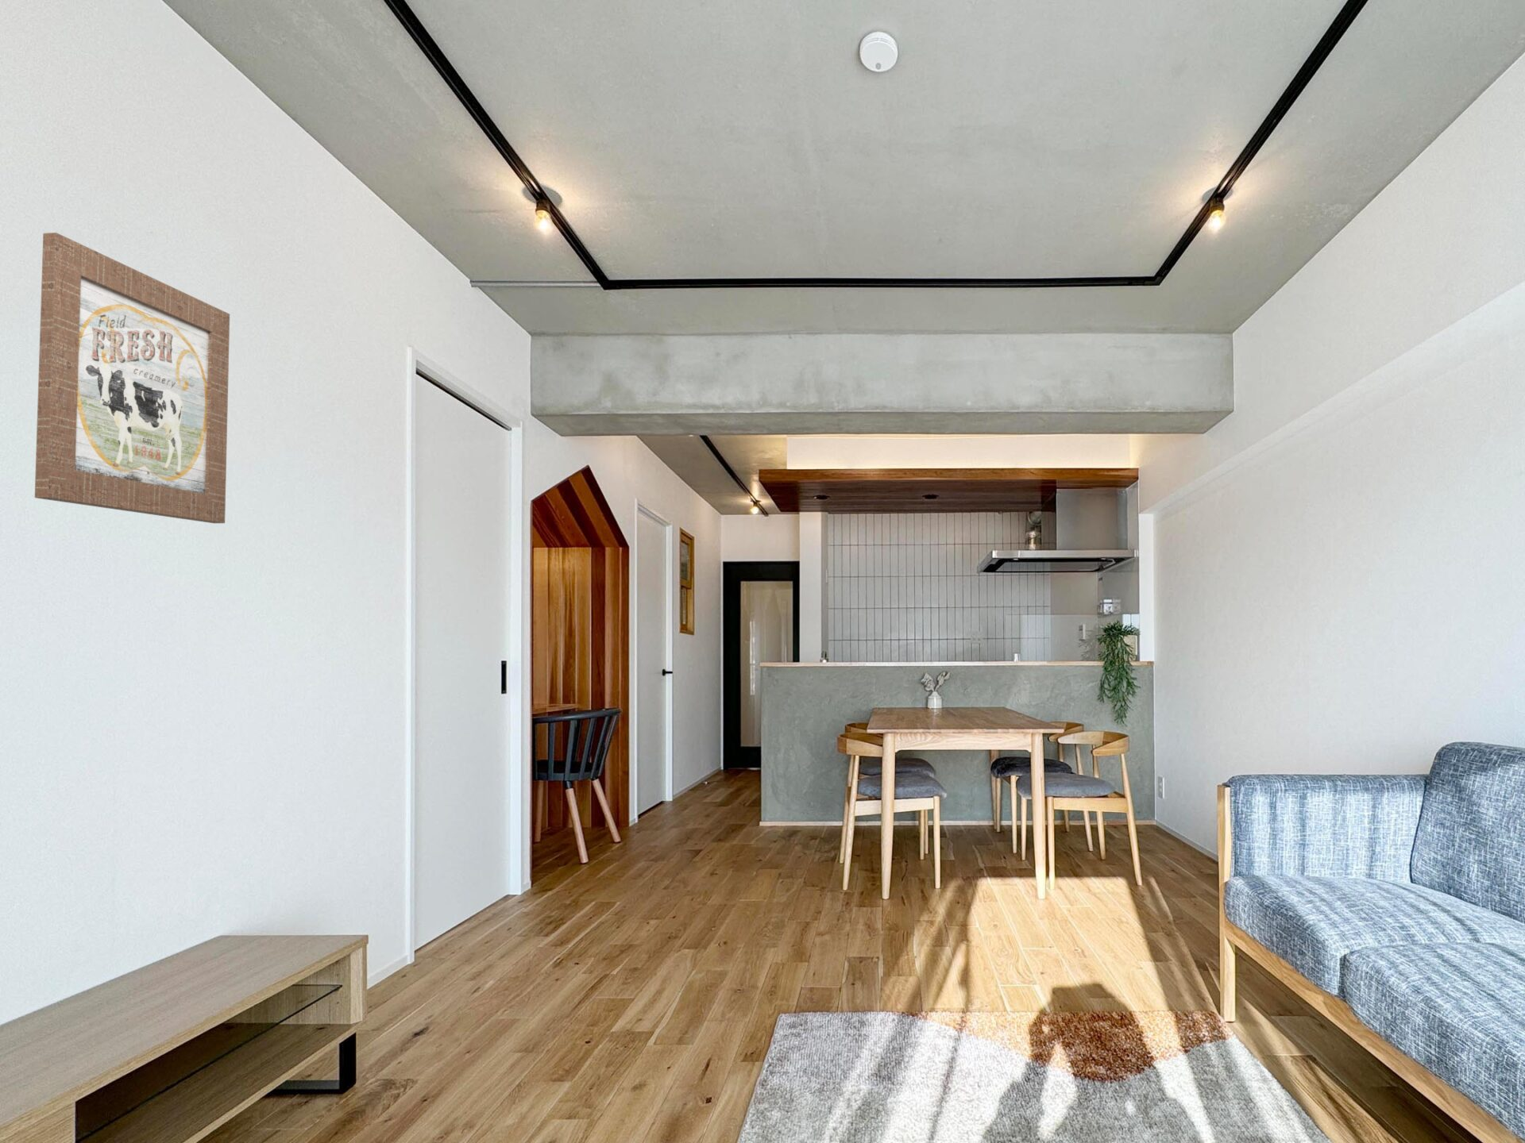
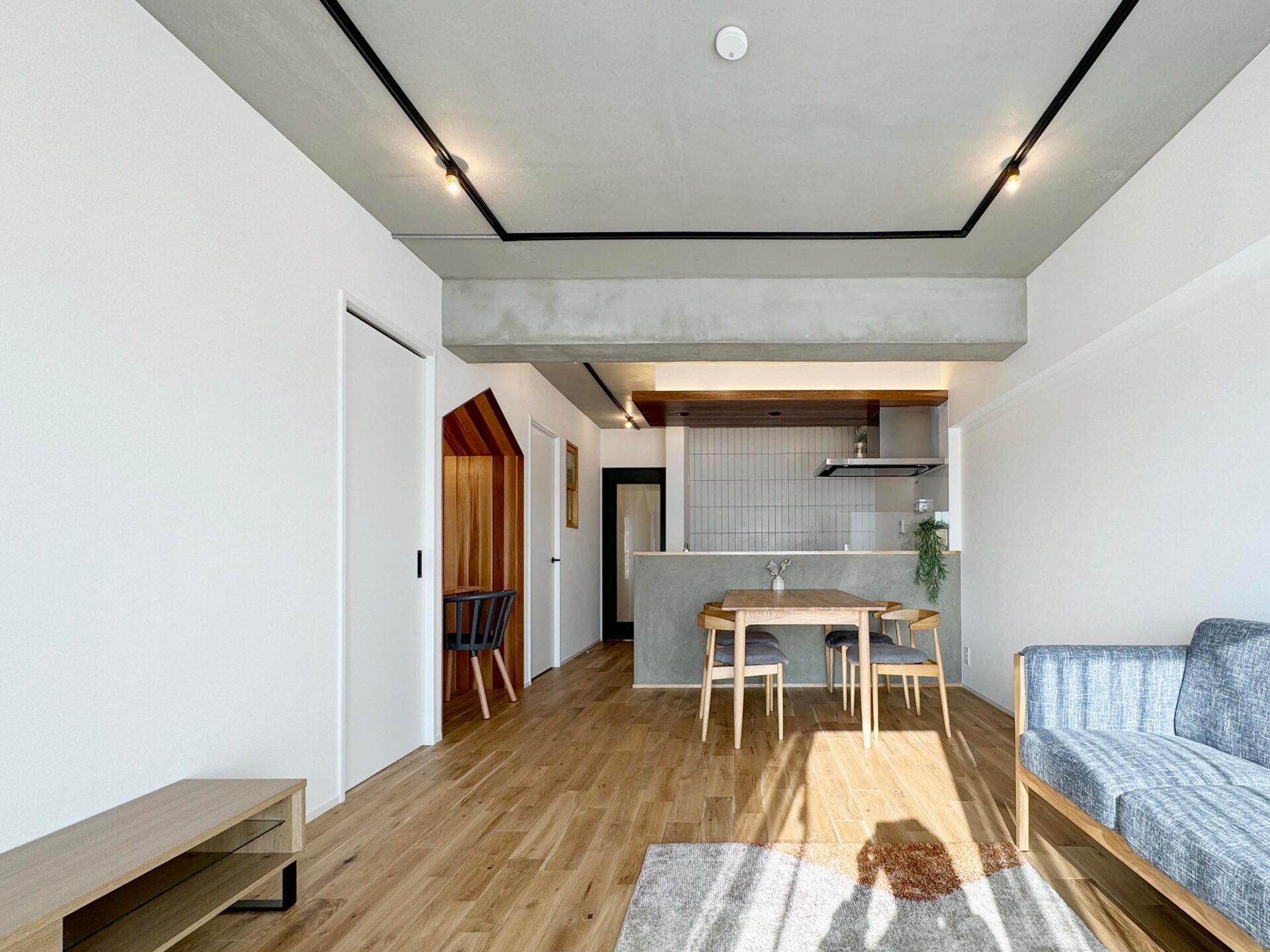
- wall art (144, 395)
